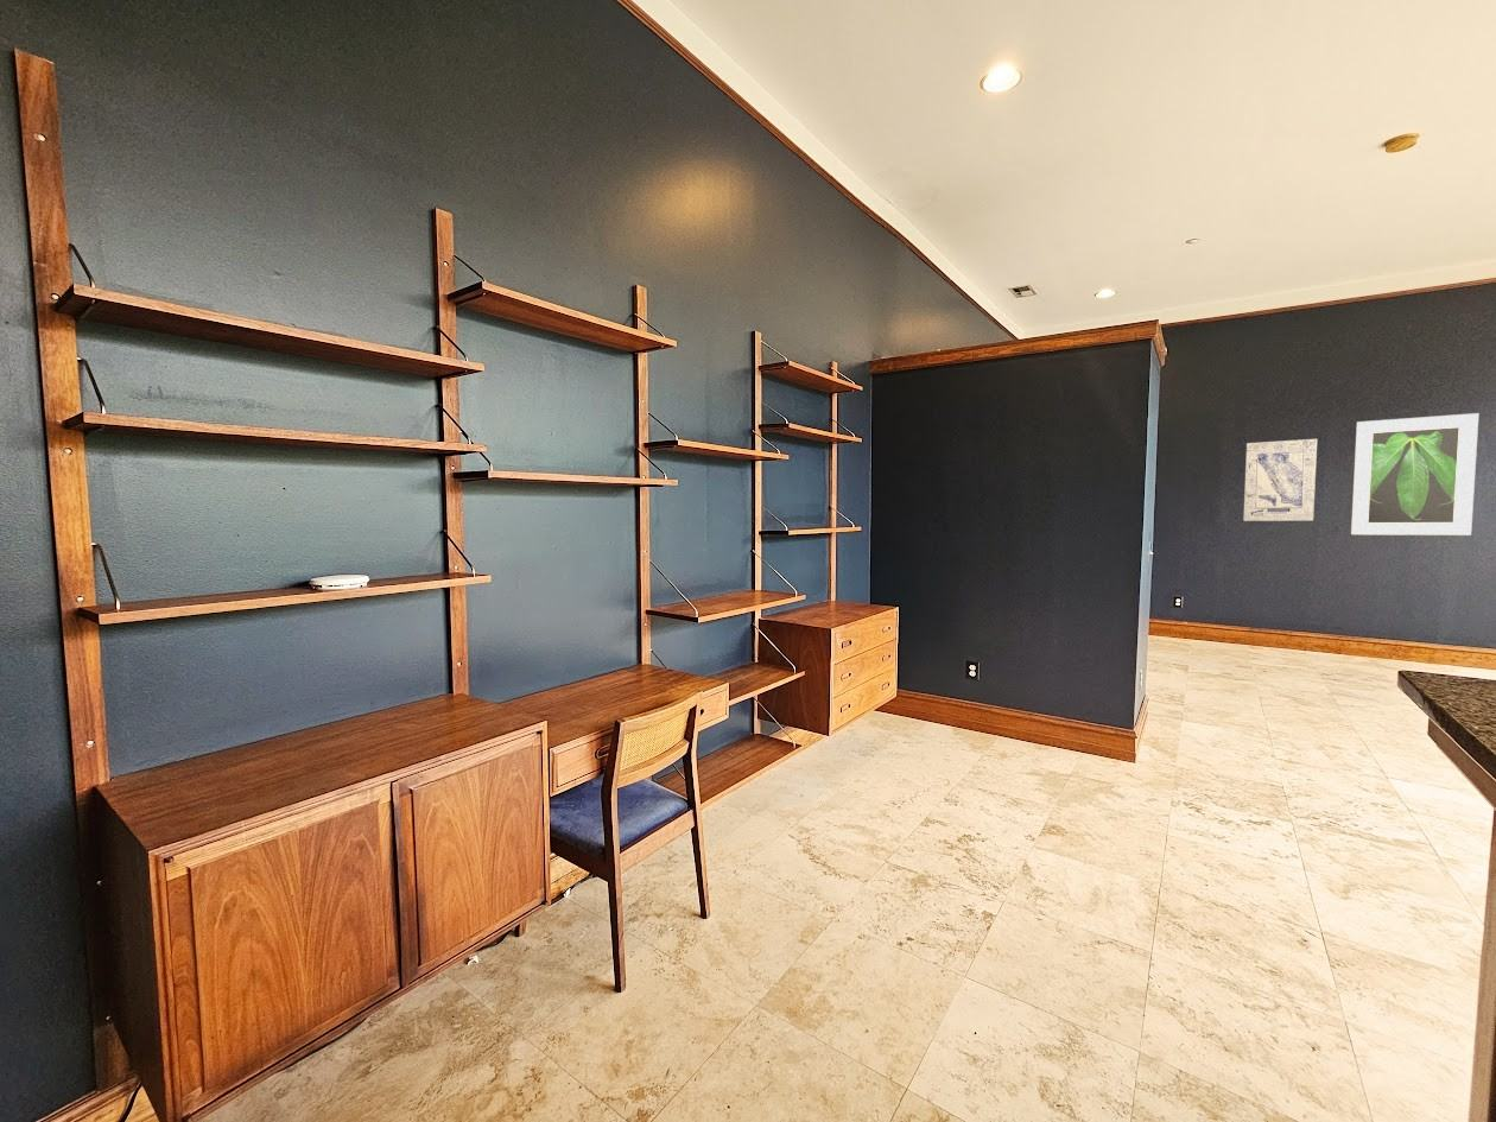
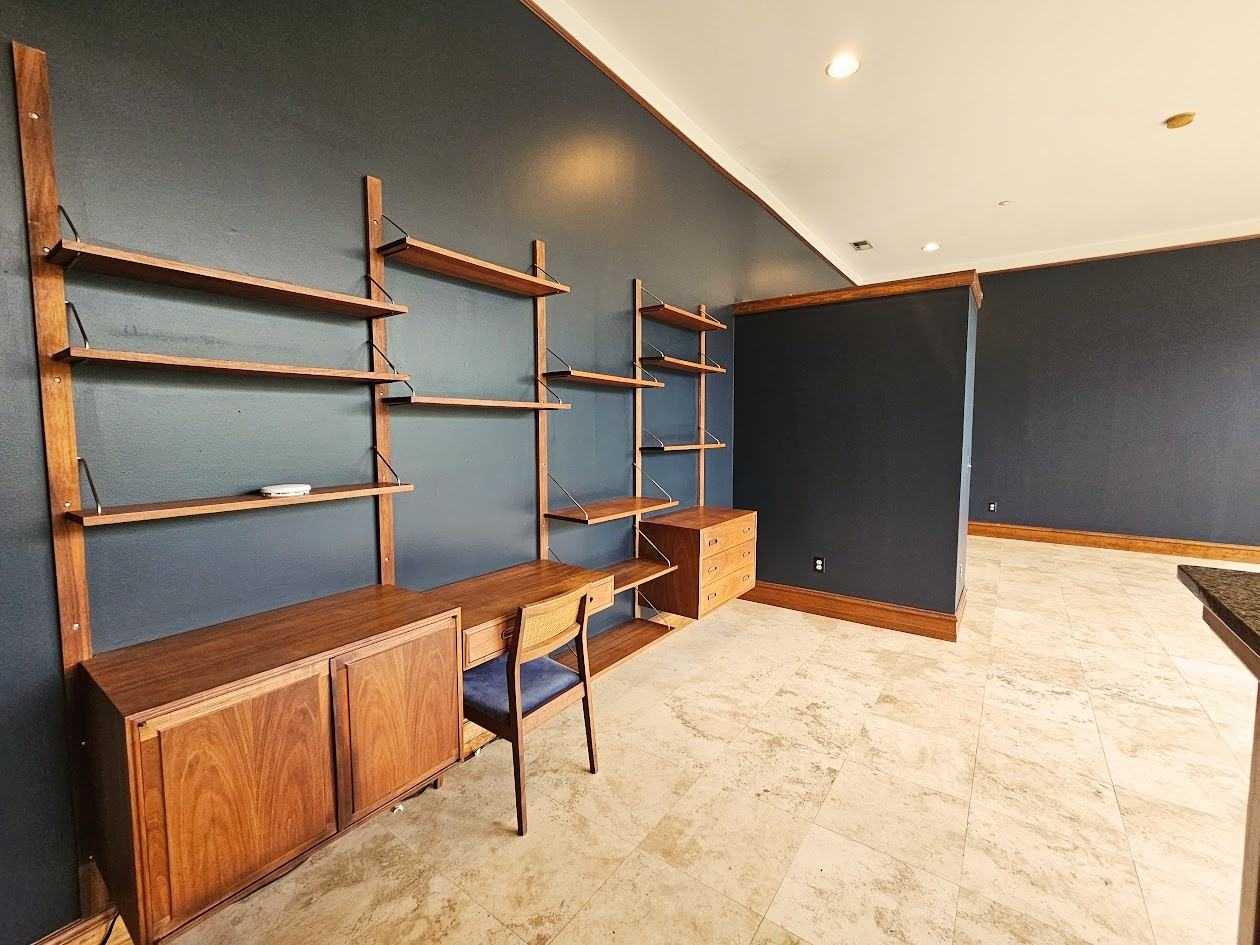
- wall art (1279, 481)
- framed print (1412, 476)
